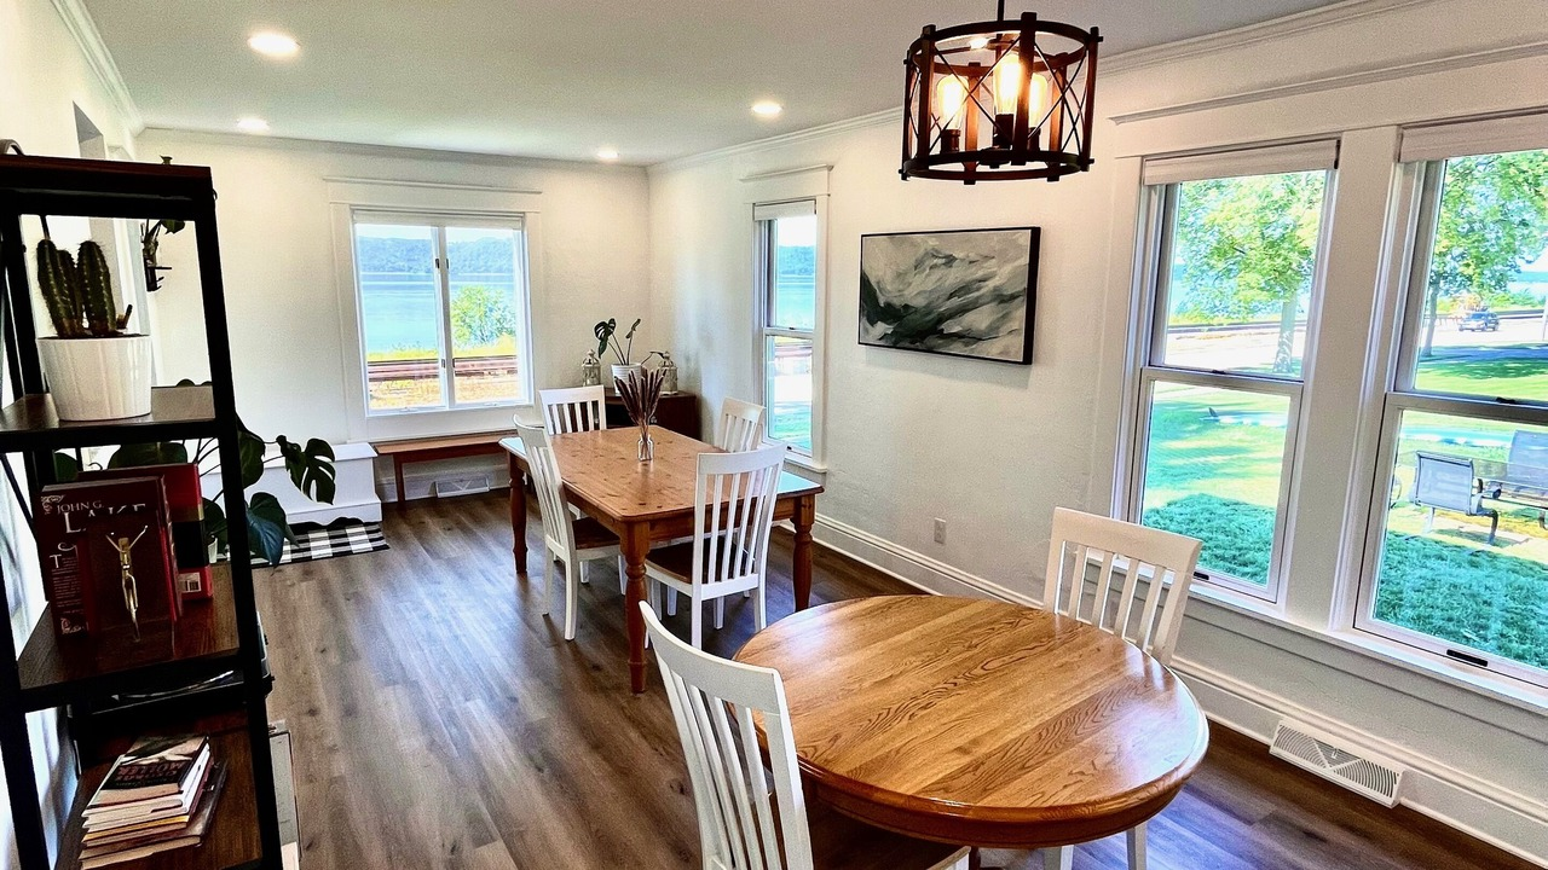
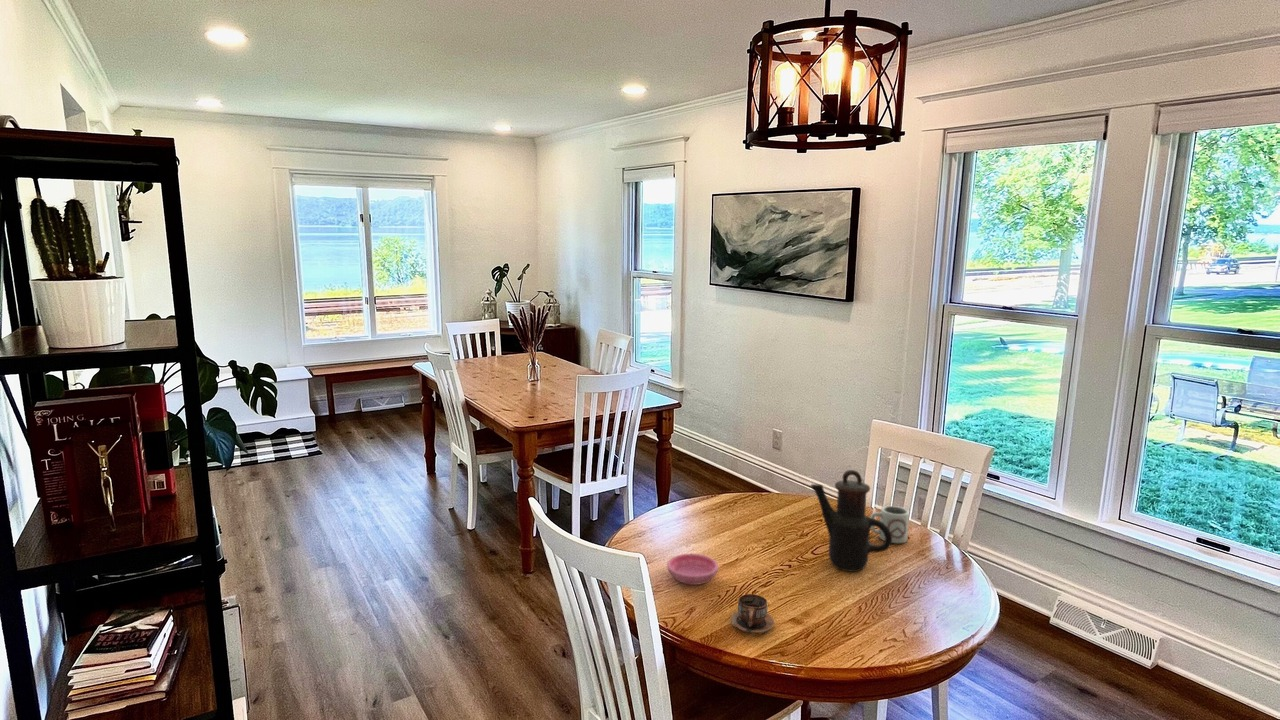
+ teapot (850, 517)
+ cup (889, 524)
+ saucer (692, 570)
+ cup (751, 612)
